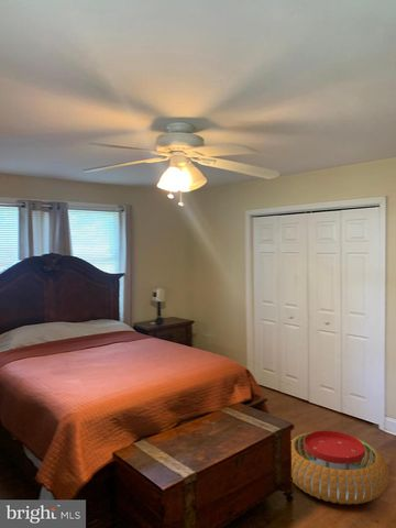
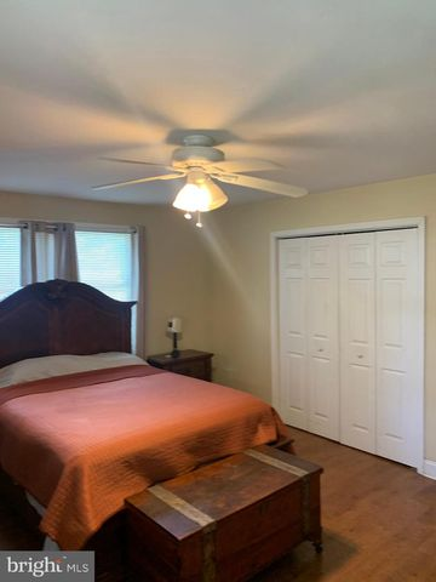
- pouf (333, 461)
